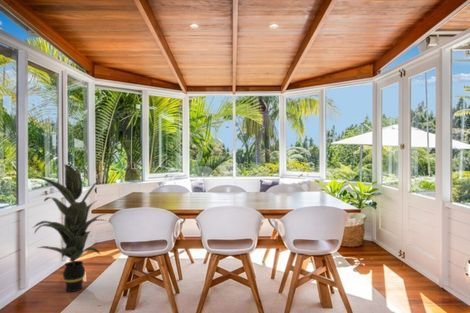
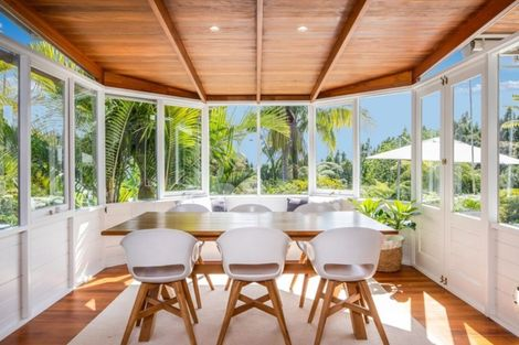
- indoor plant (68, 227)
